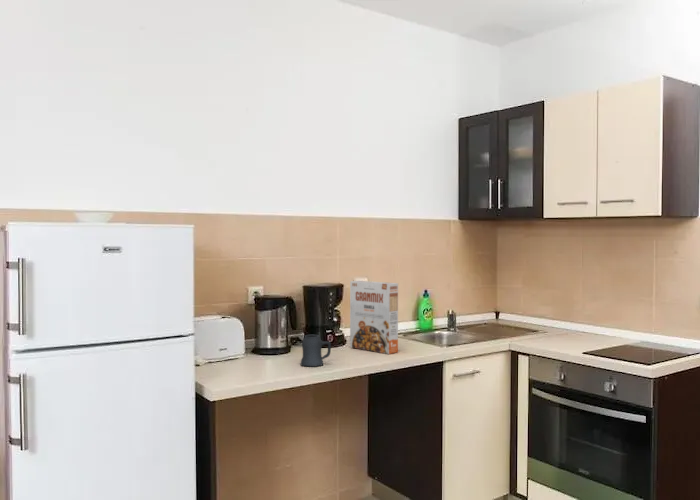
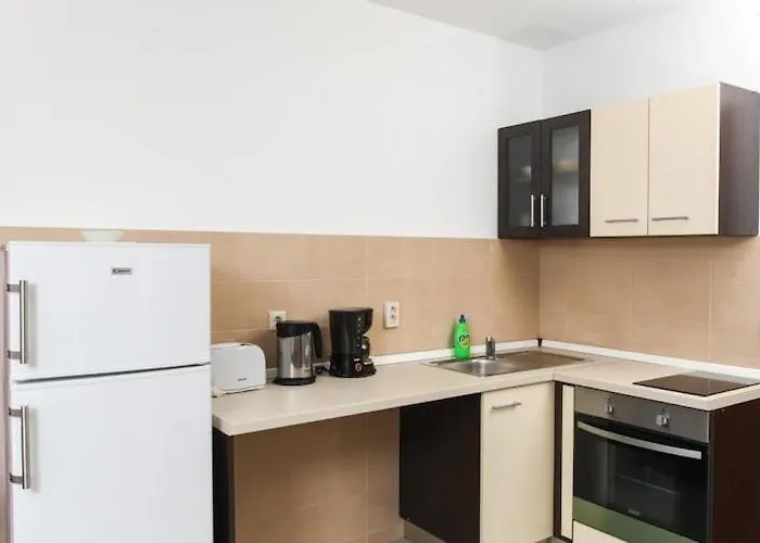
- mug (315, 349)
- cereal box (373, 316)
